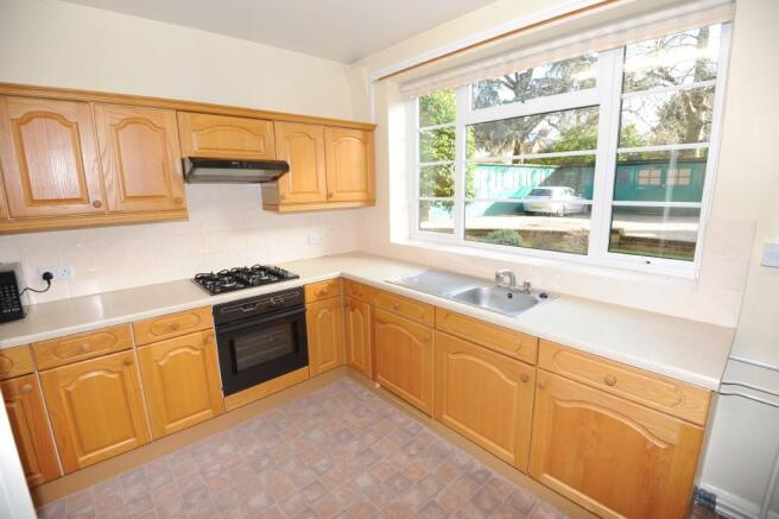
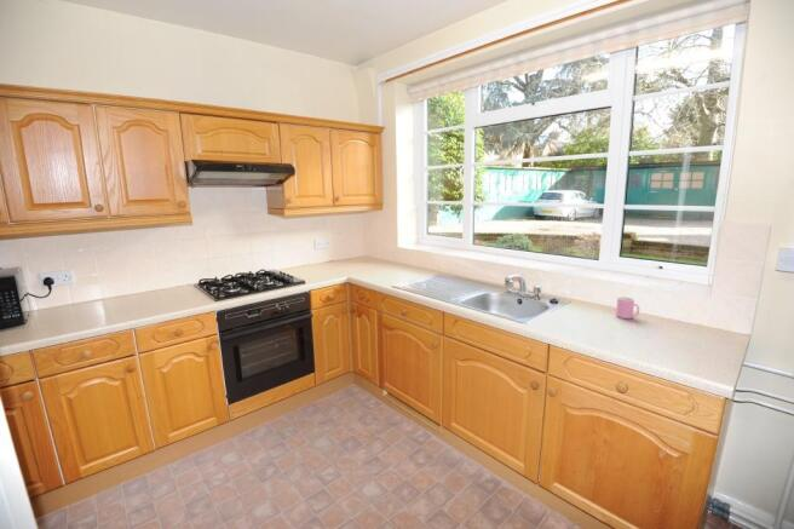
+ cup (628, 307)
